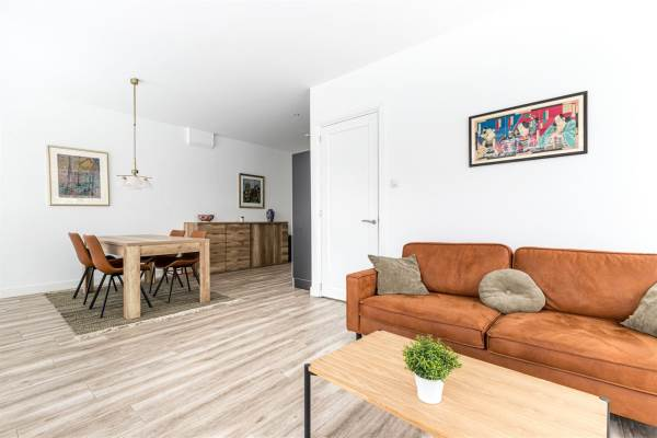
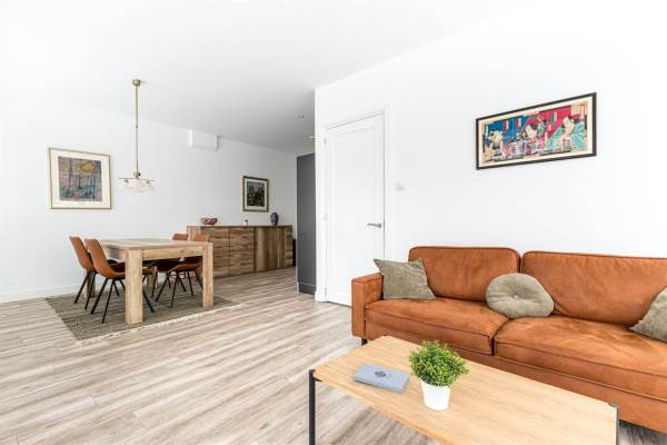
+ notepad (381, 376)
